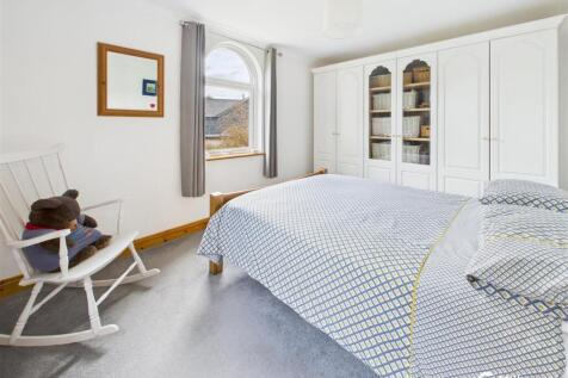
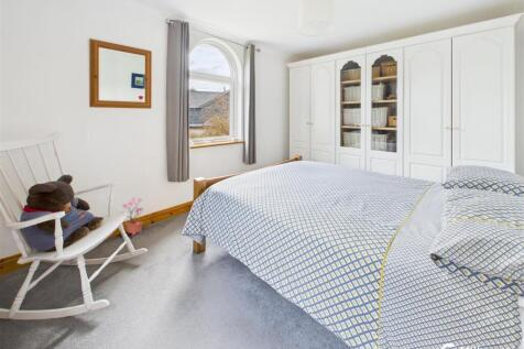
+ potted plant (135, 216)
